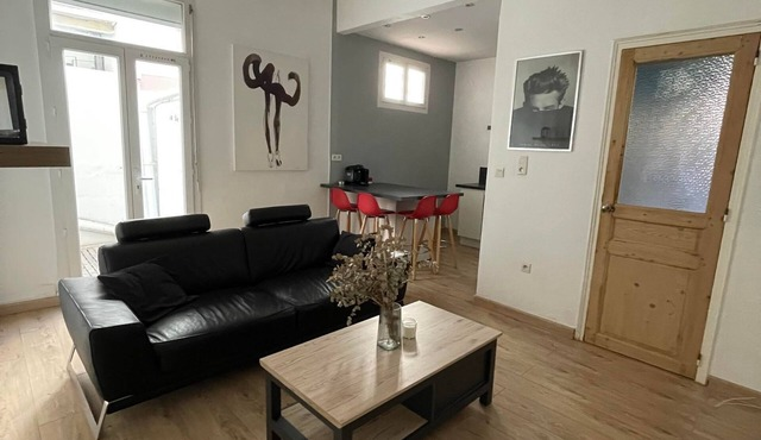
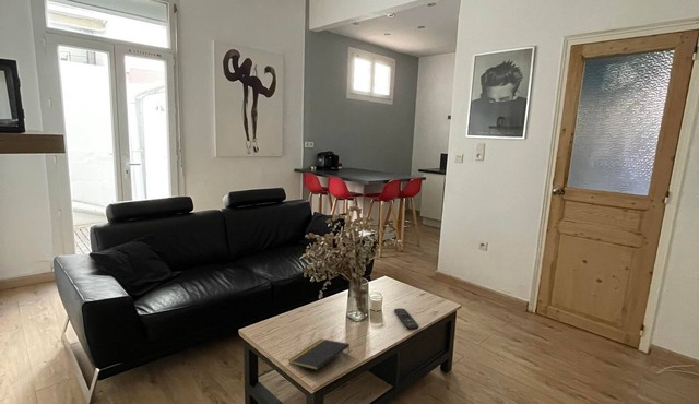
+ notepad (319, 353)
+ remote control (405, 318)
